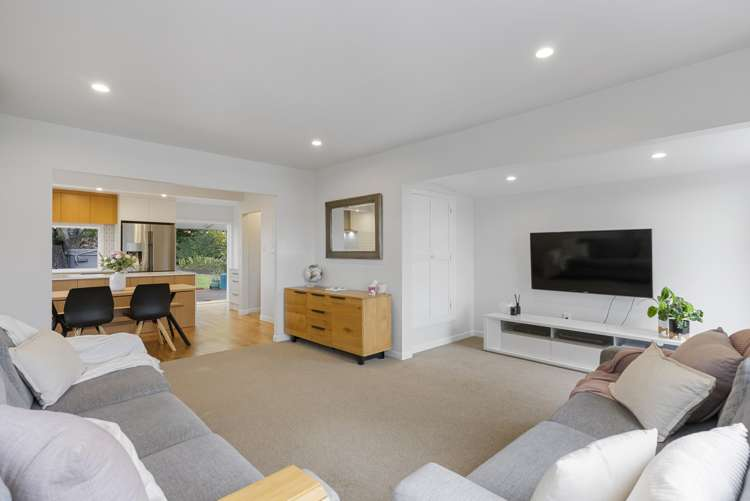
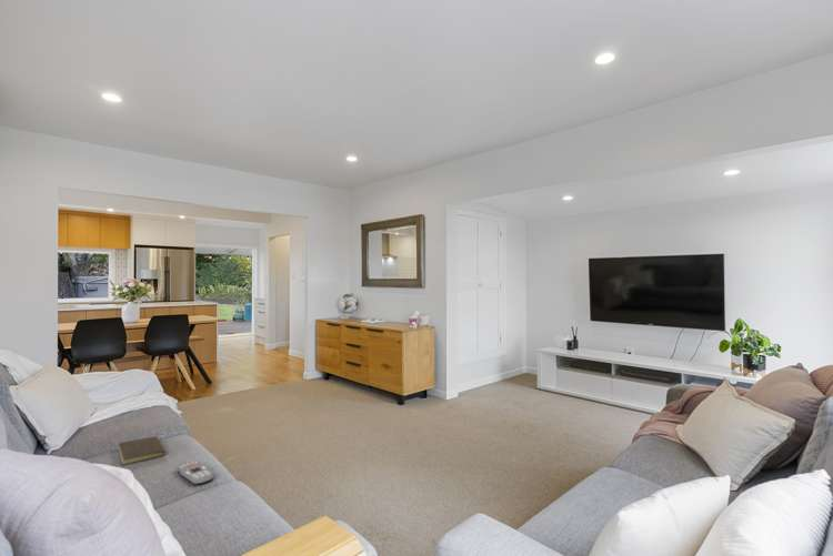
+ remote control (195, 473)
+ book (147, 447)
